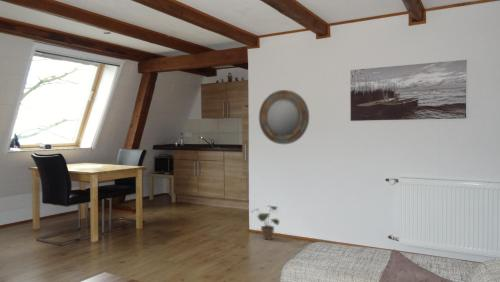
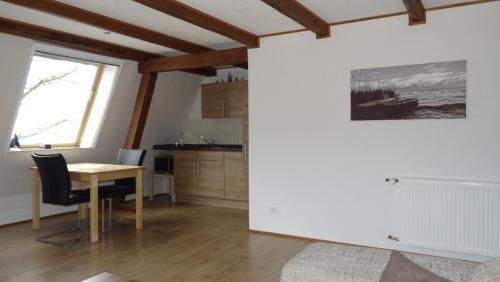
- home mirror (283, 117)
- potted plant (266, 222)
